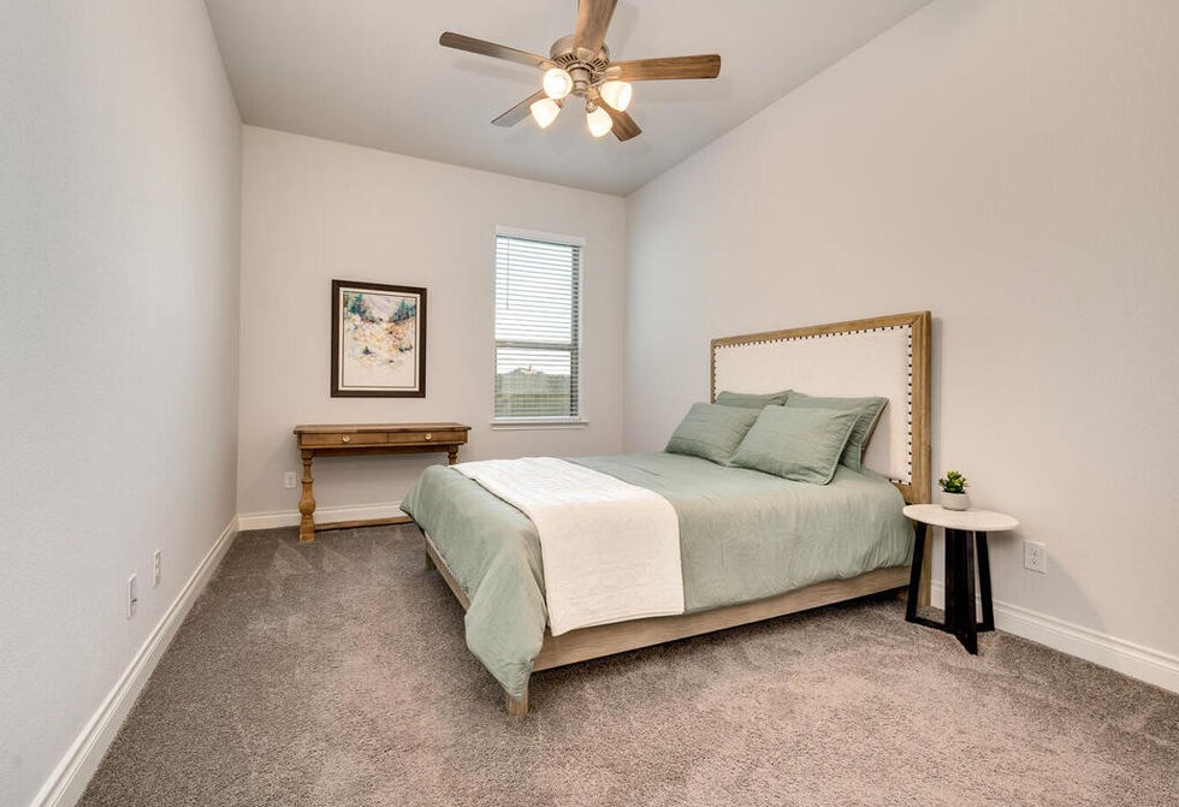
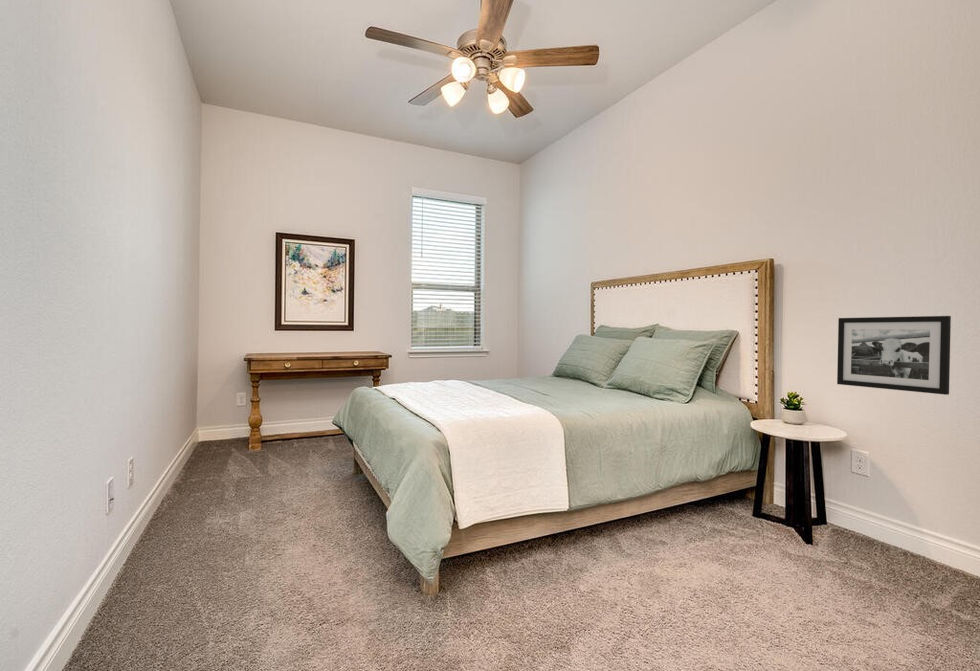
+ picture frame (889, 353)
